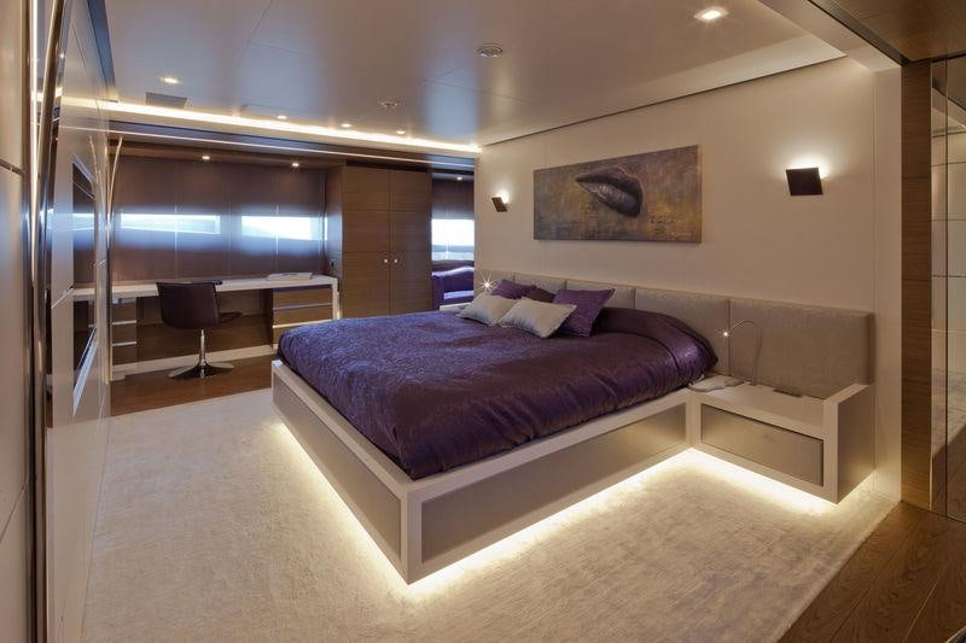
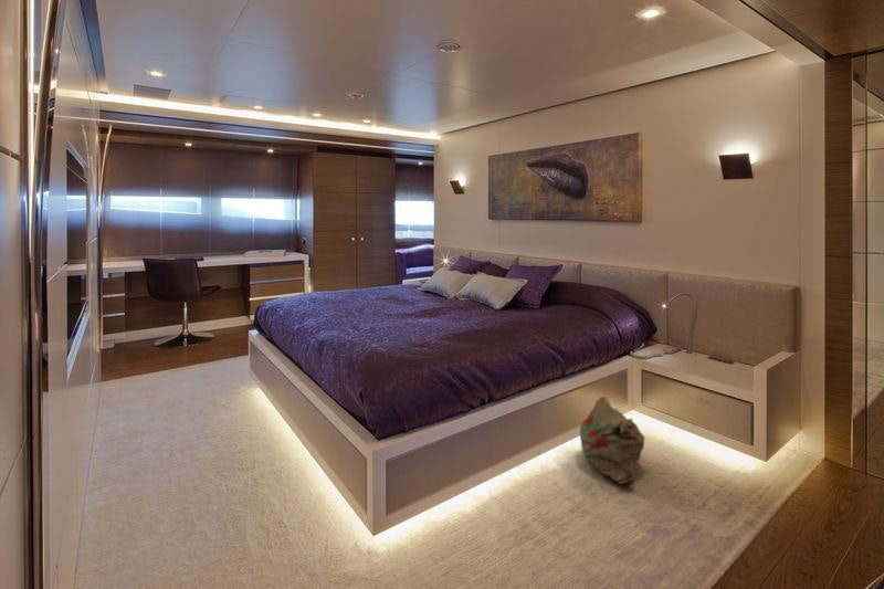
+ bag (610, 435)
